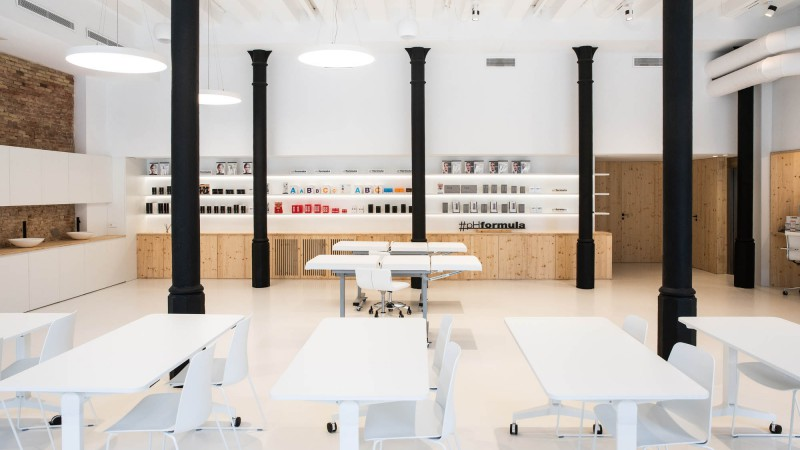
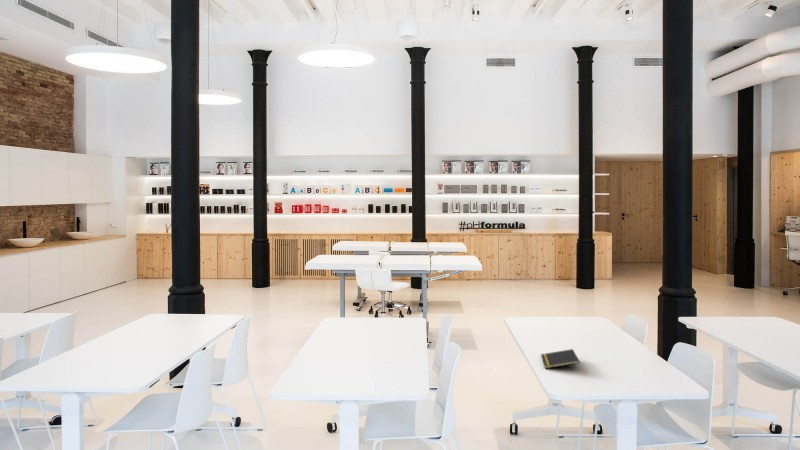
+ notepad (559, 358)
